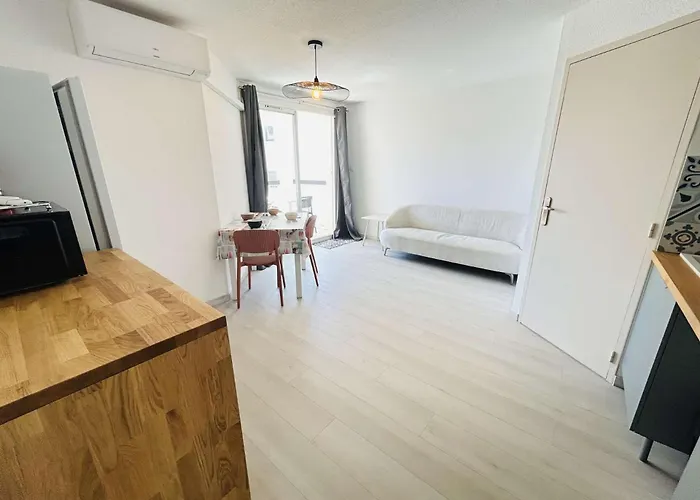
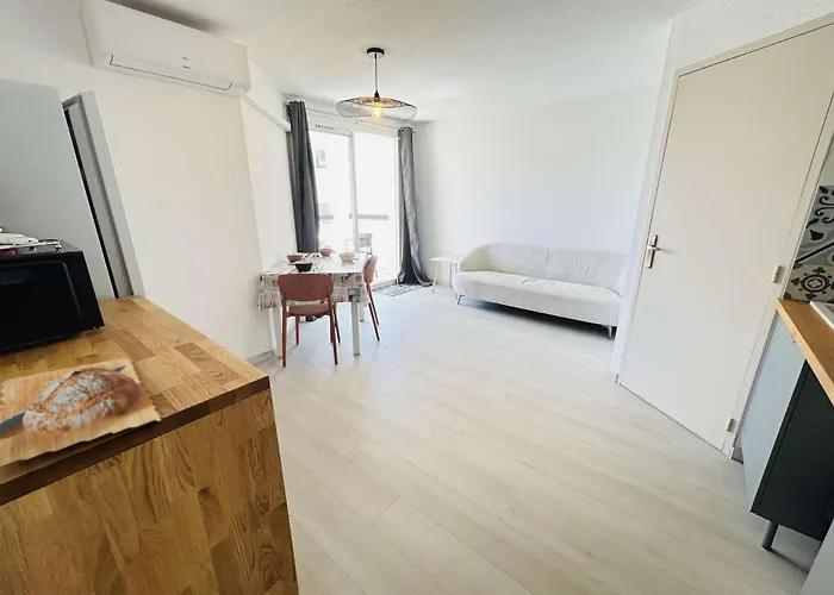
+ chopping board (75, 387)
